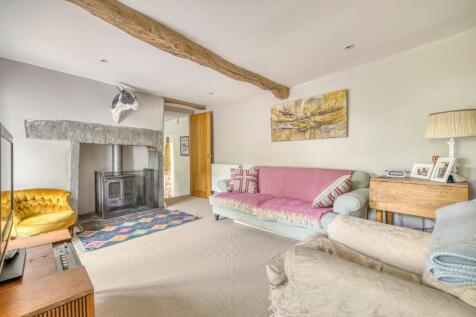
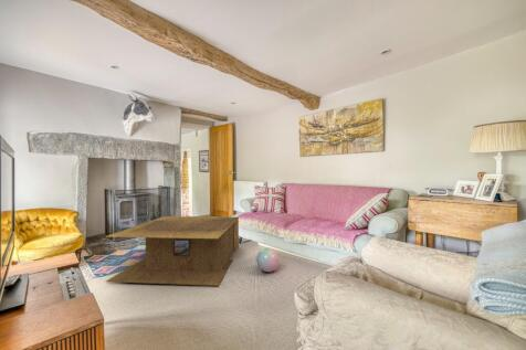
+ ball (267, 259)
+ coffee table (185, 240)
